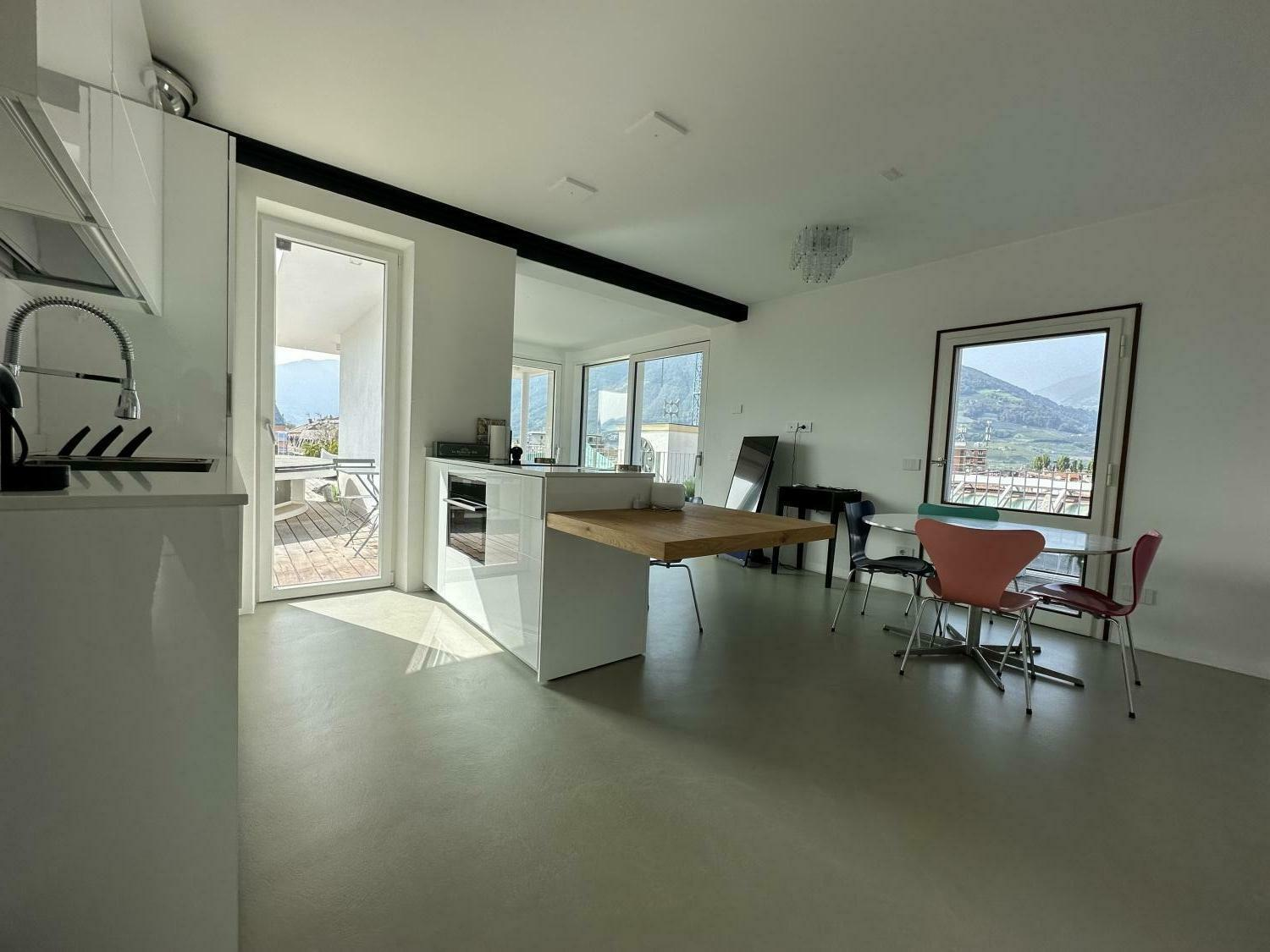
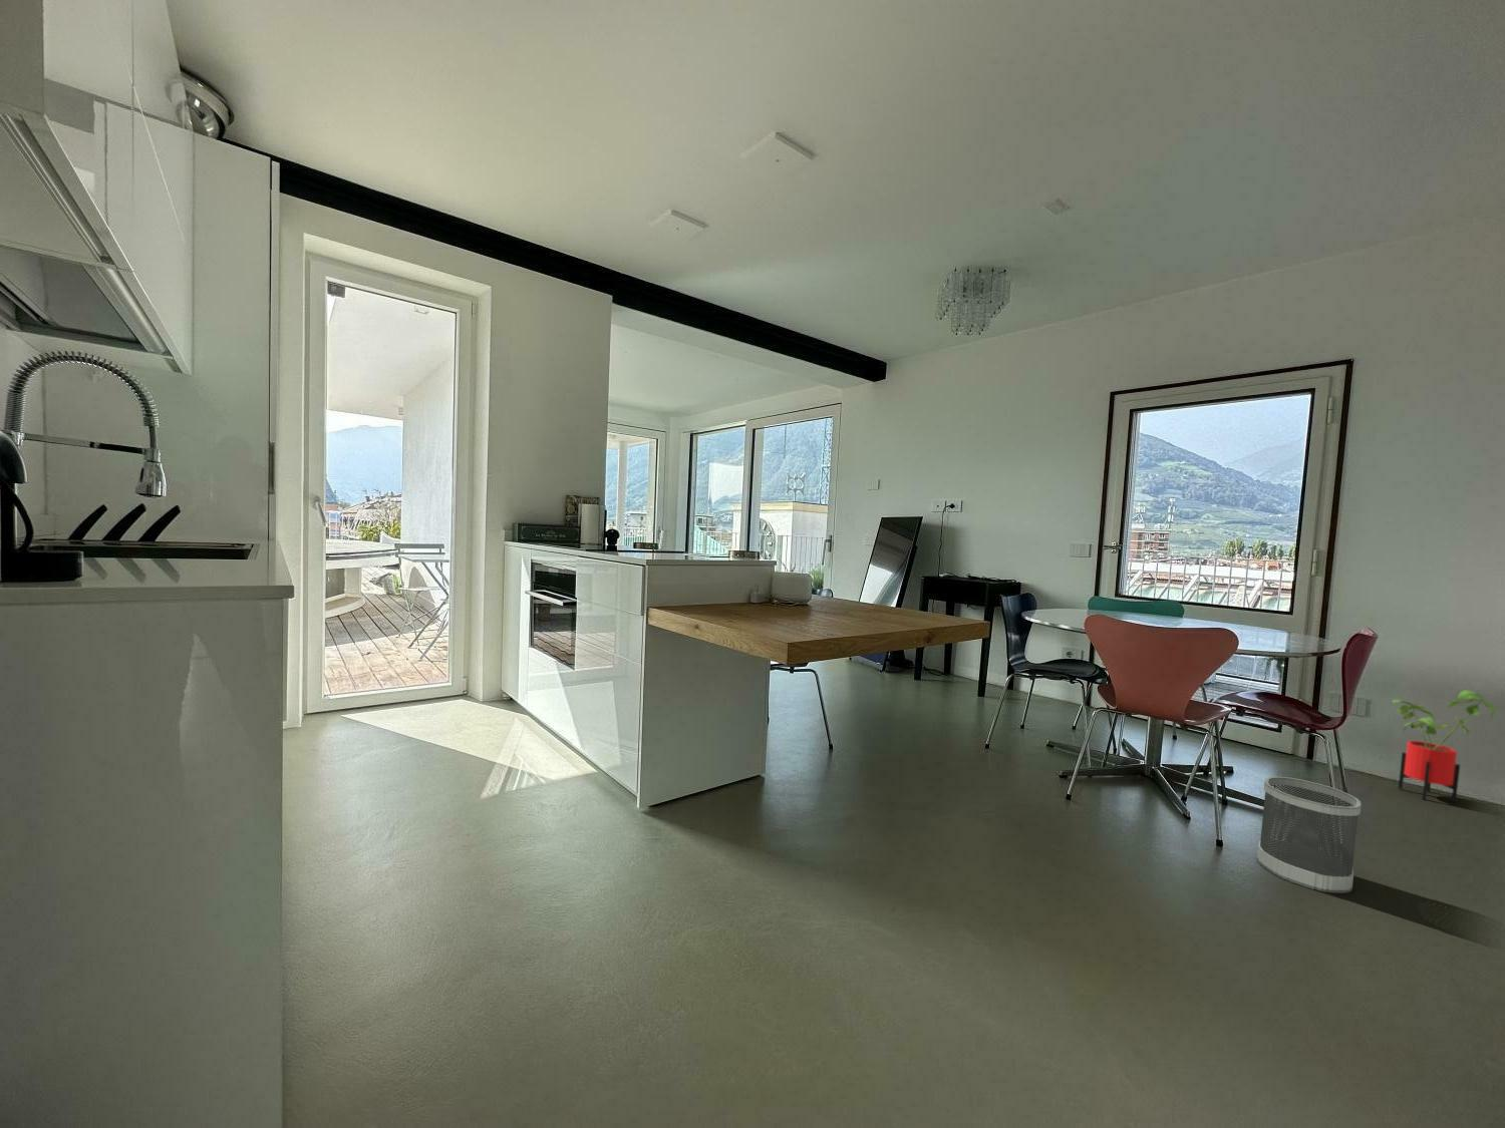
+ wastebasket (1306, 832)
+ house plant (1437, 741)
